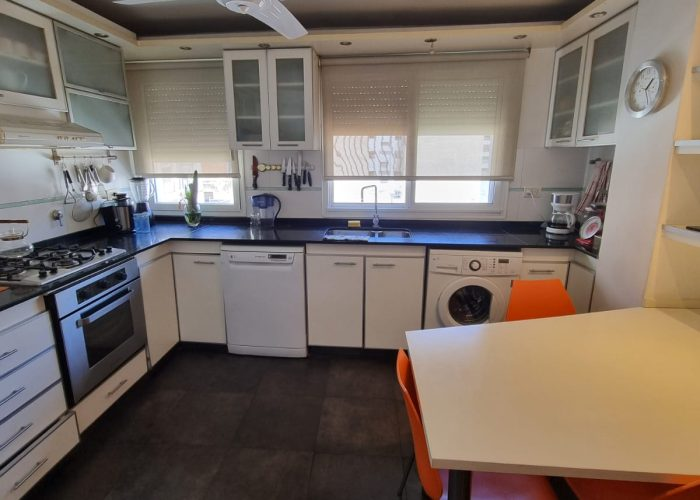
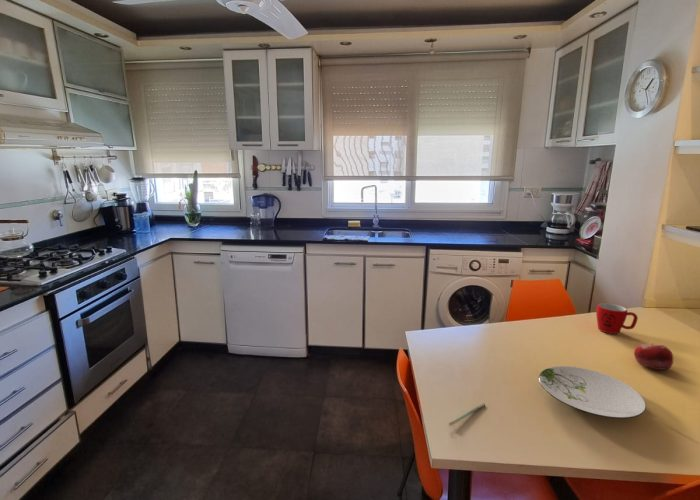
+ plate (588, 394)
+ mug (615, 320)
+ pen (467, 414)
+ fruit (653, 355)
